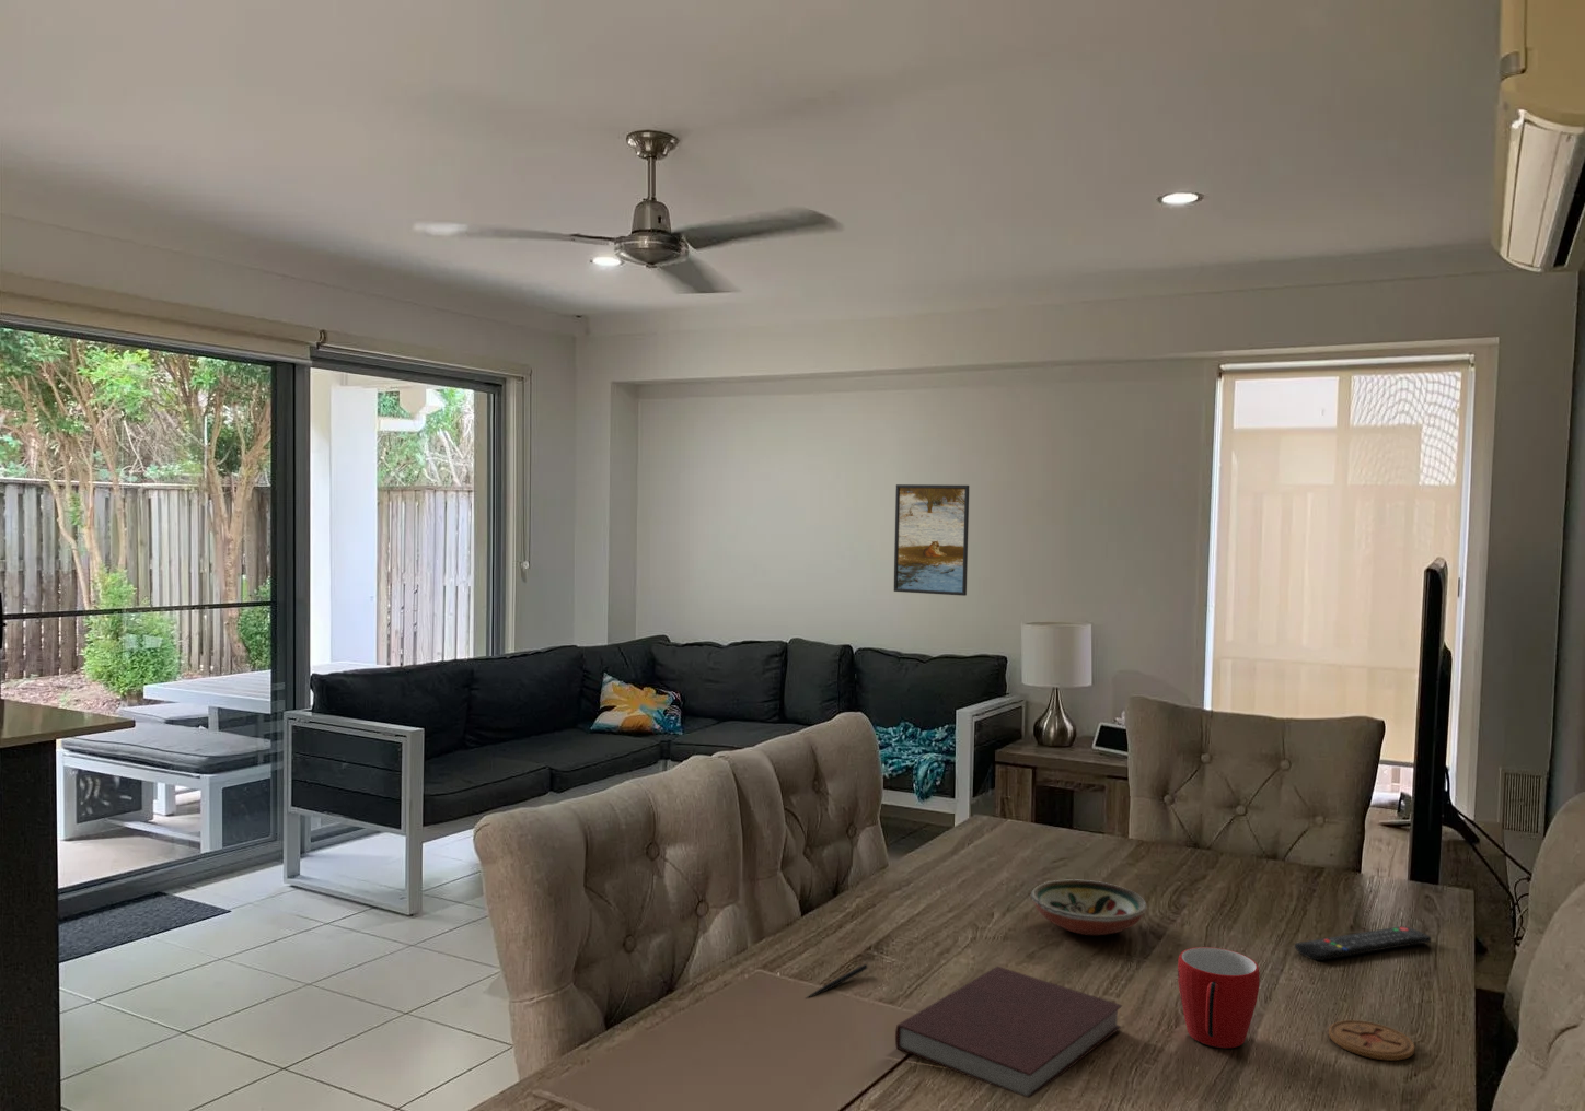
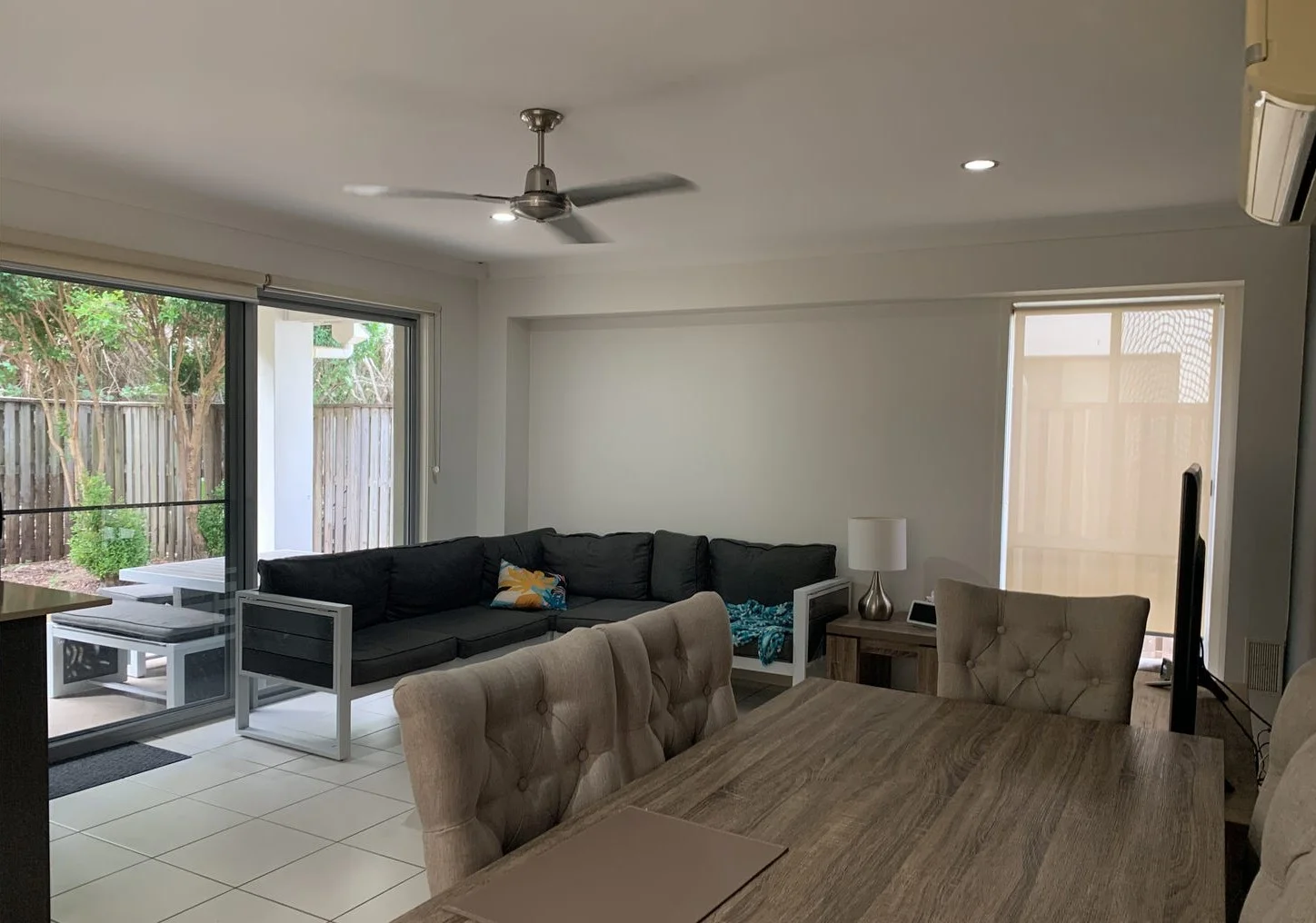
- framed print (931, 539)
- mug (1215, 1003)
- remote control (1363, 944)
- pen (835, 982)
- coaster (1371, 1039)
- decorative bowl (1086, 911)
- notebook (1010, 1026)
